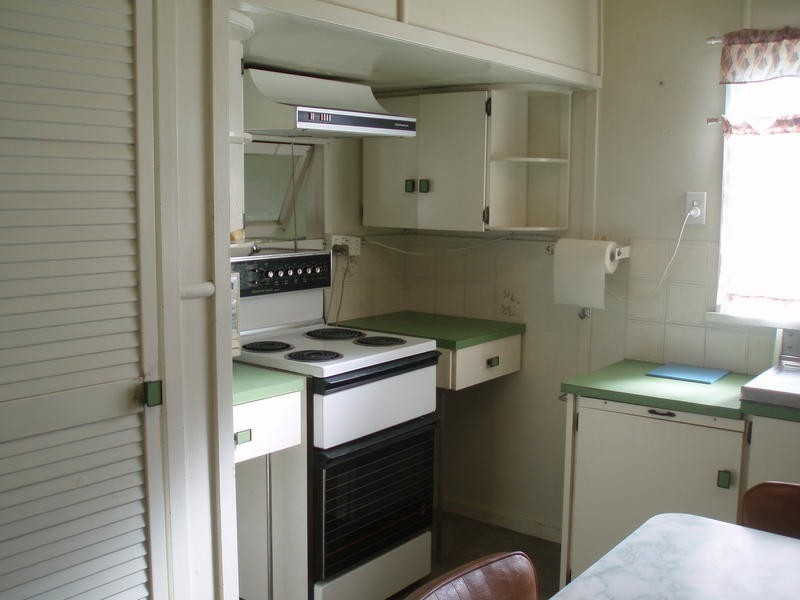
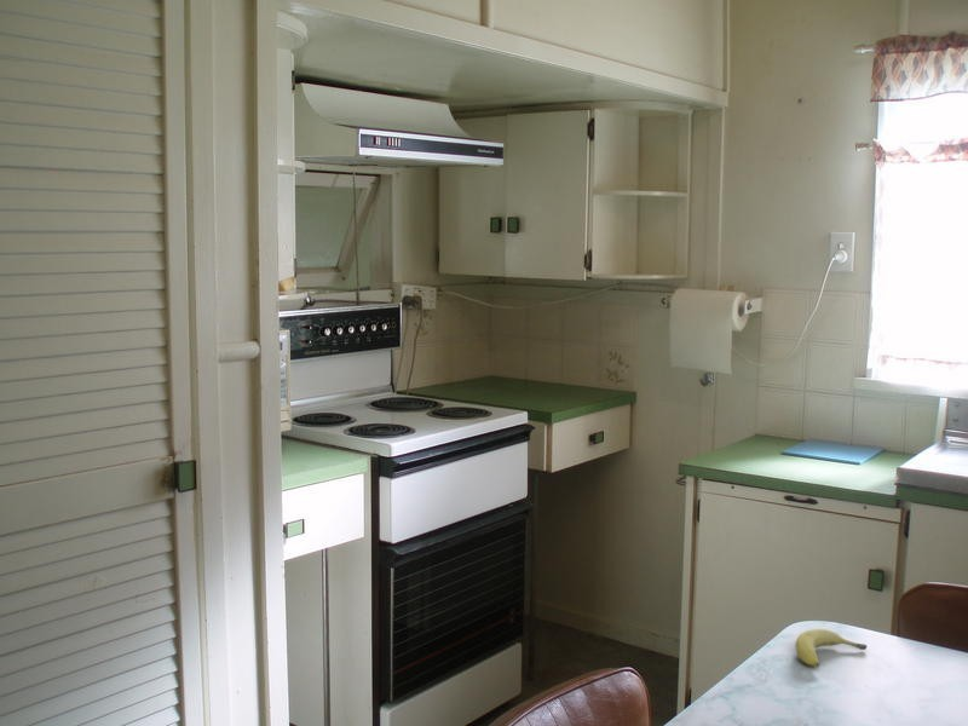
+ fruit (823, 644)
